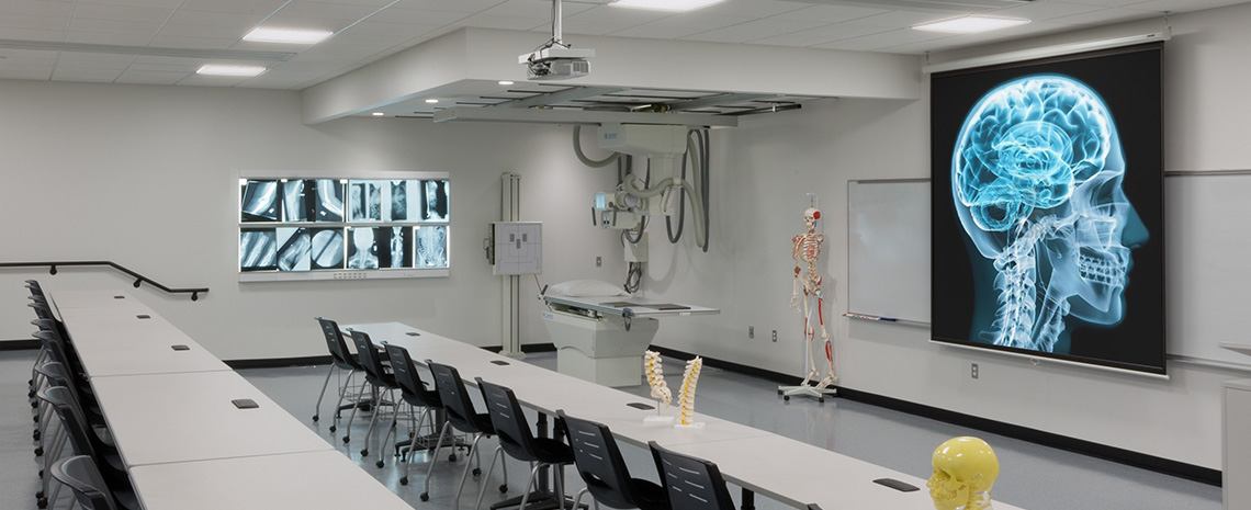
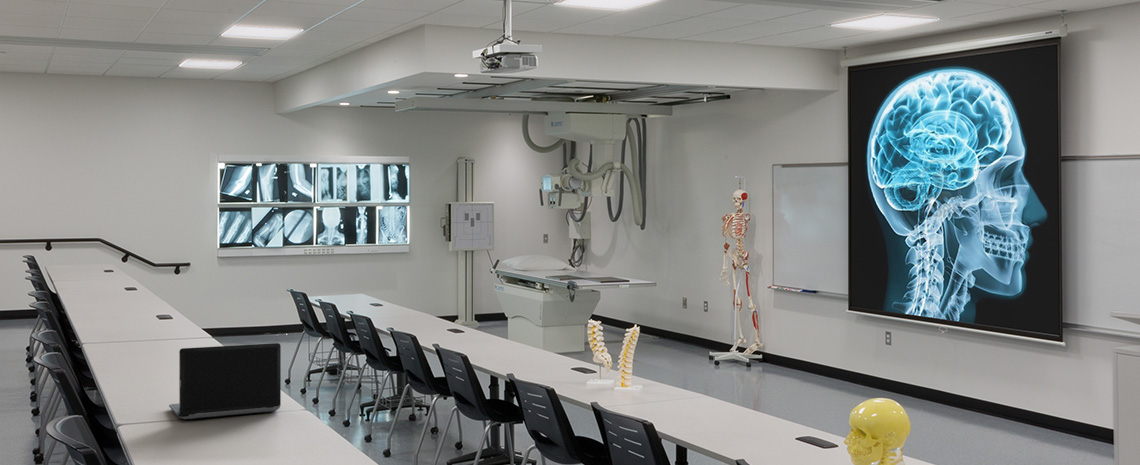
+ laptop computer (224, 376)
